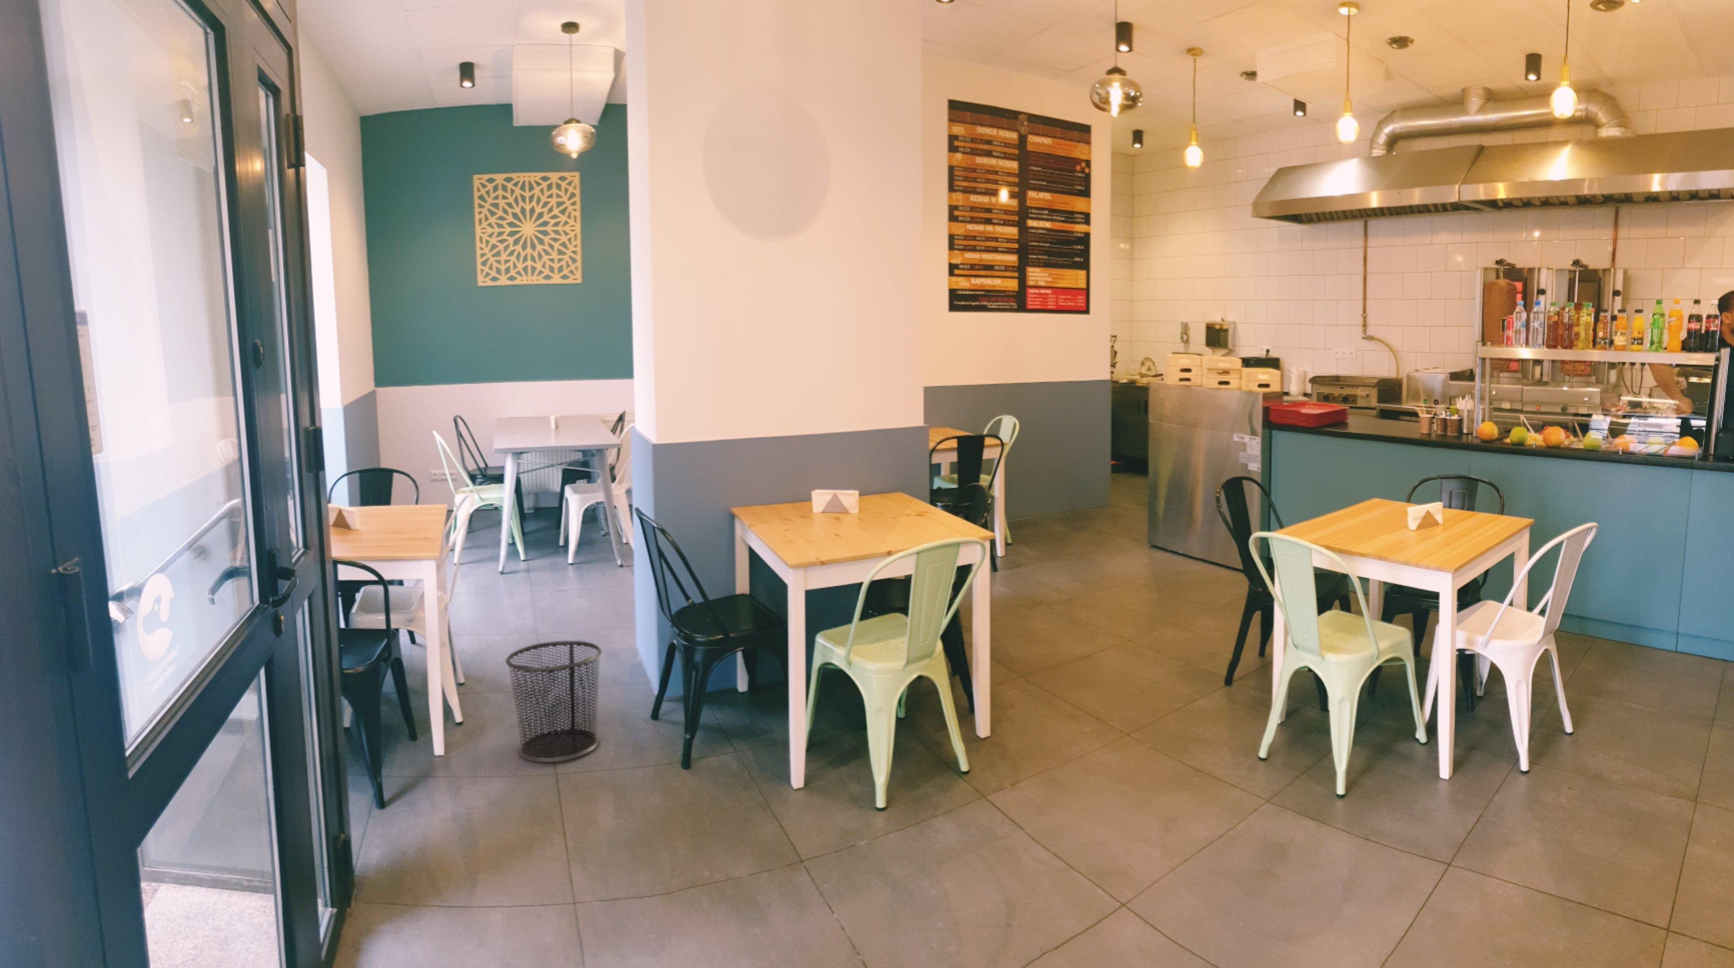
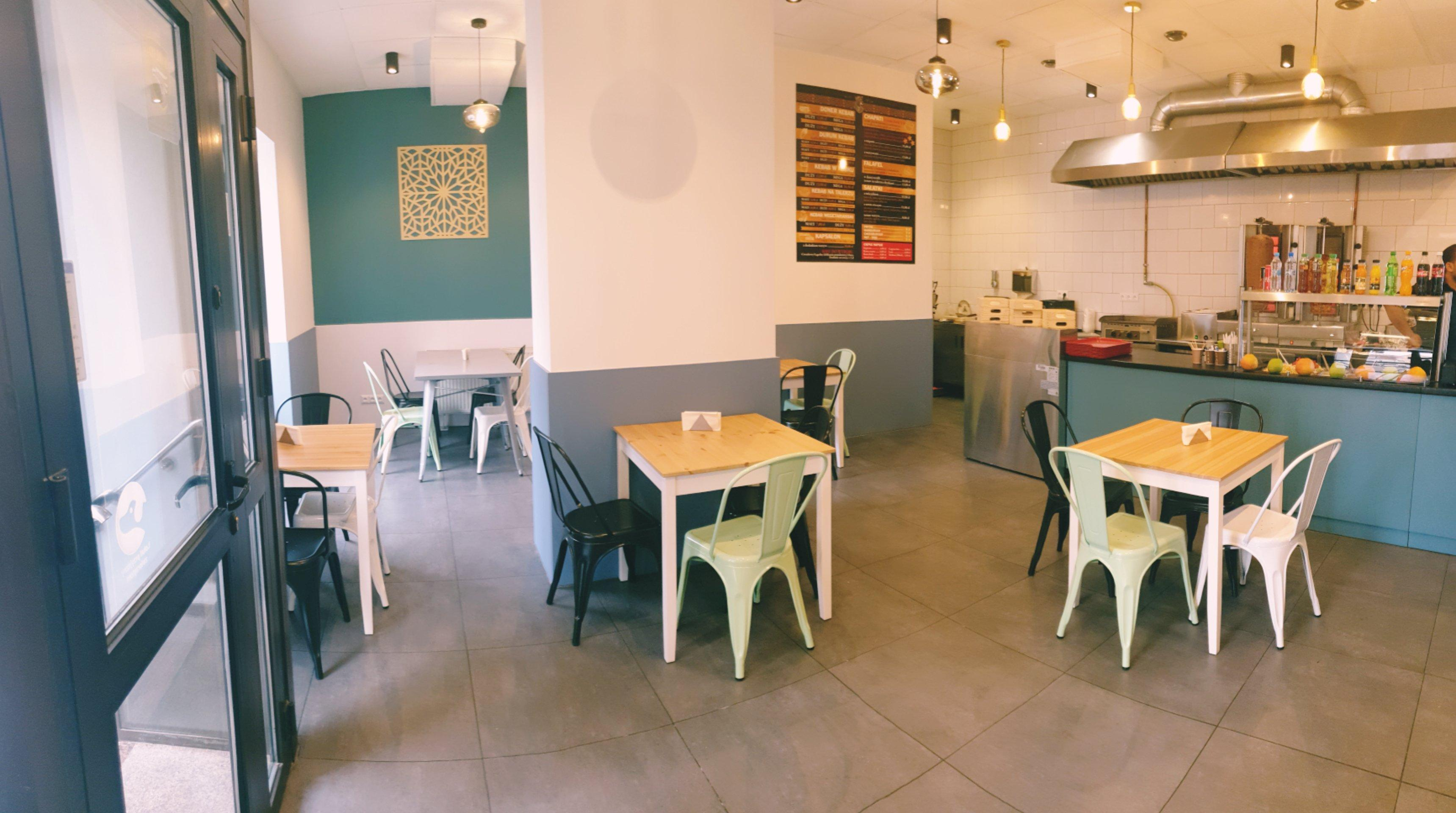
- waste bin (557, 700)
